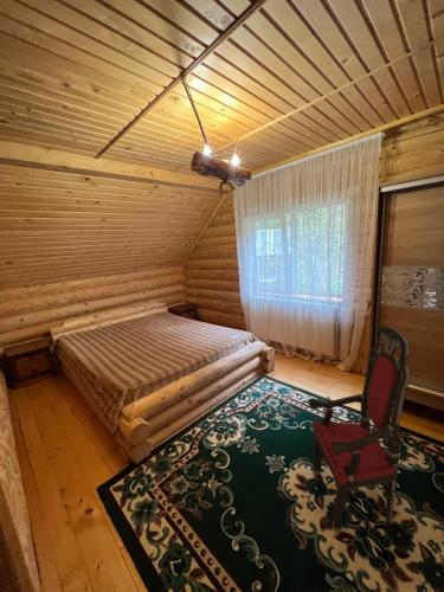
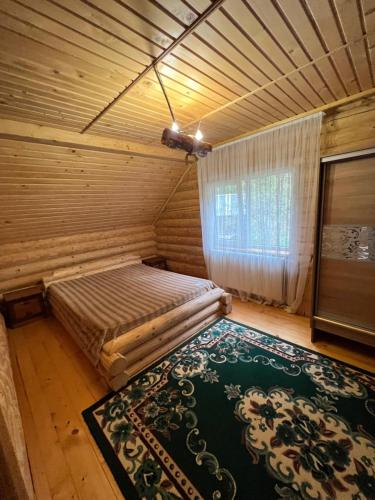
- armchair (347, 423)
